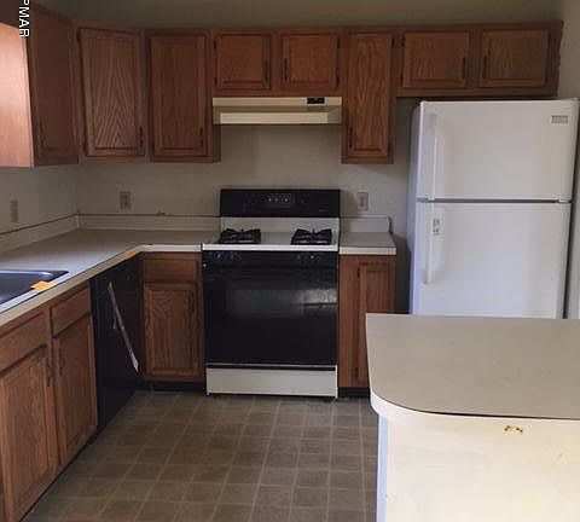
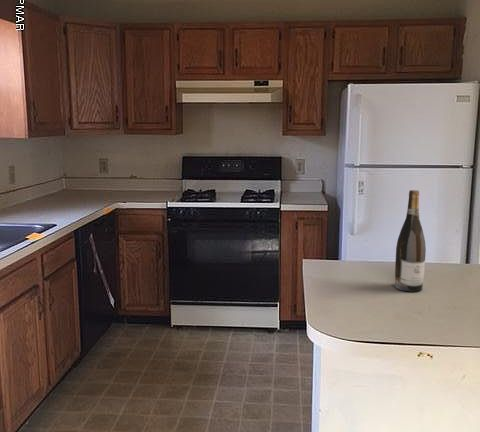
+ wine bottle (411, 239)
